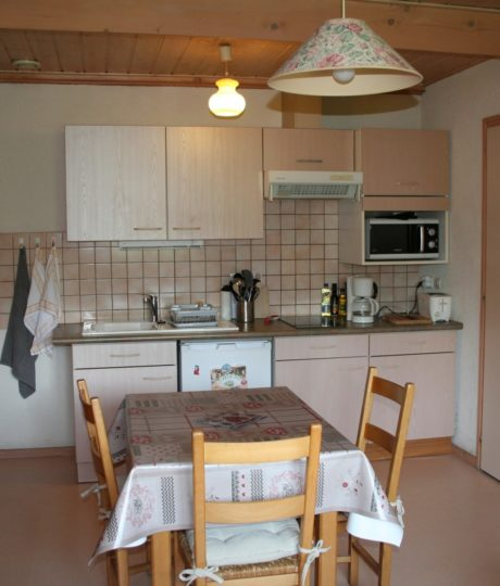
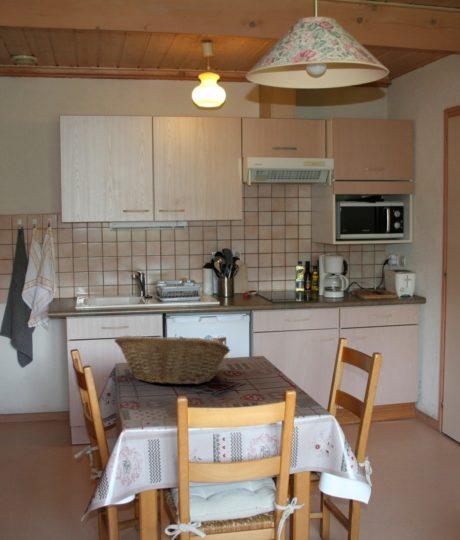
+ fruit basket (172, 354)
